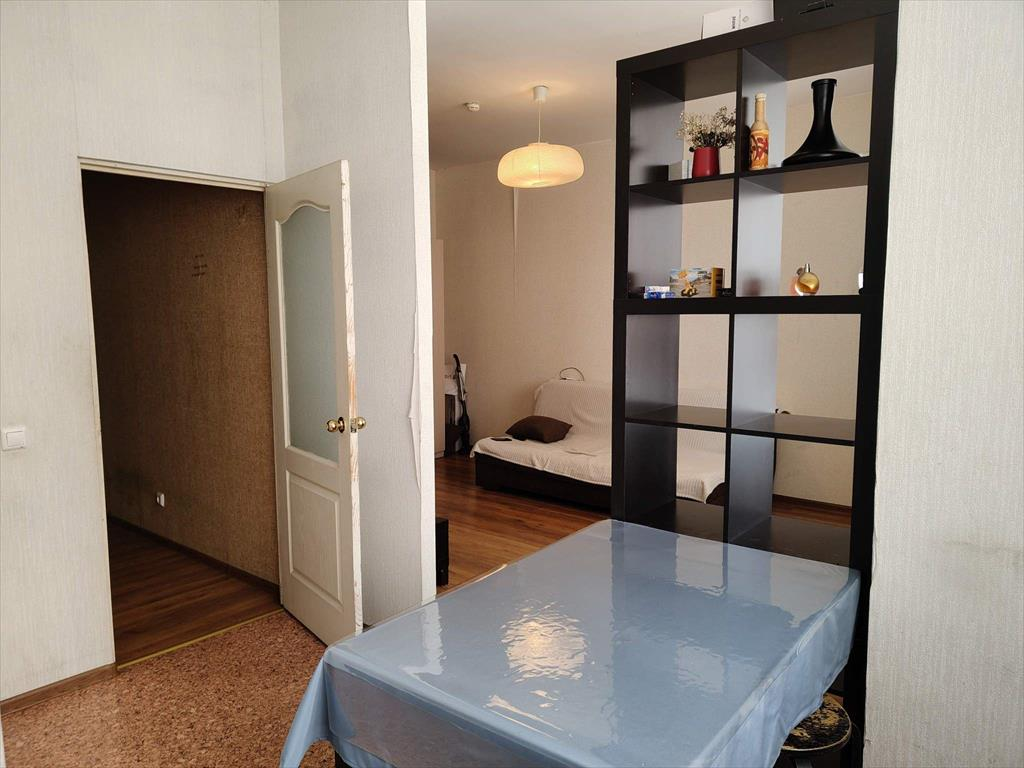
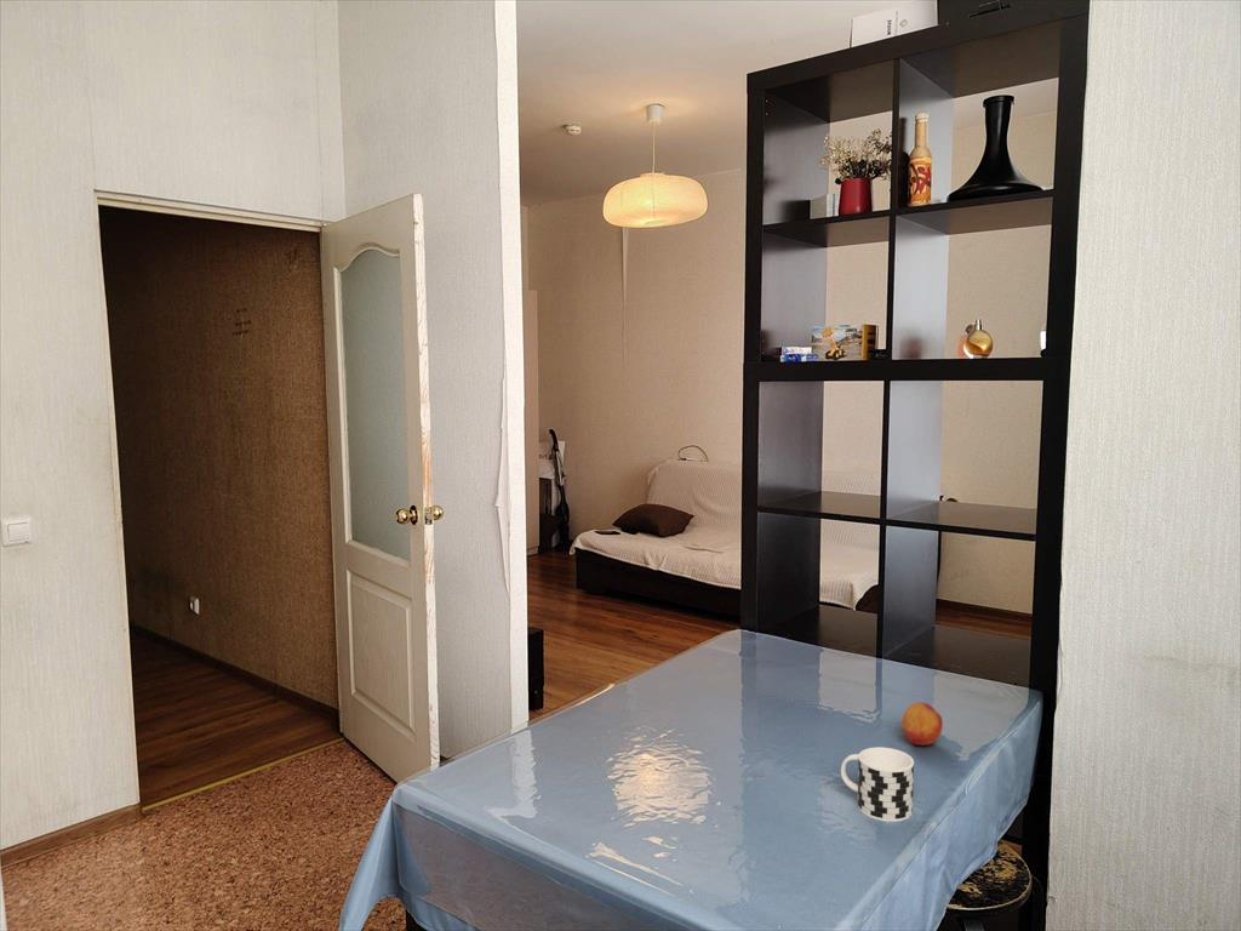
+ fruit (921, 724)
+ cup (876, 781)
